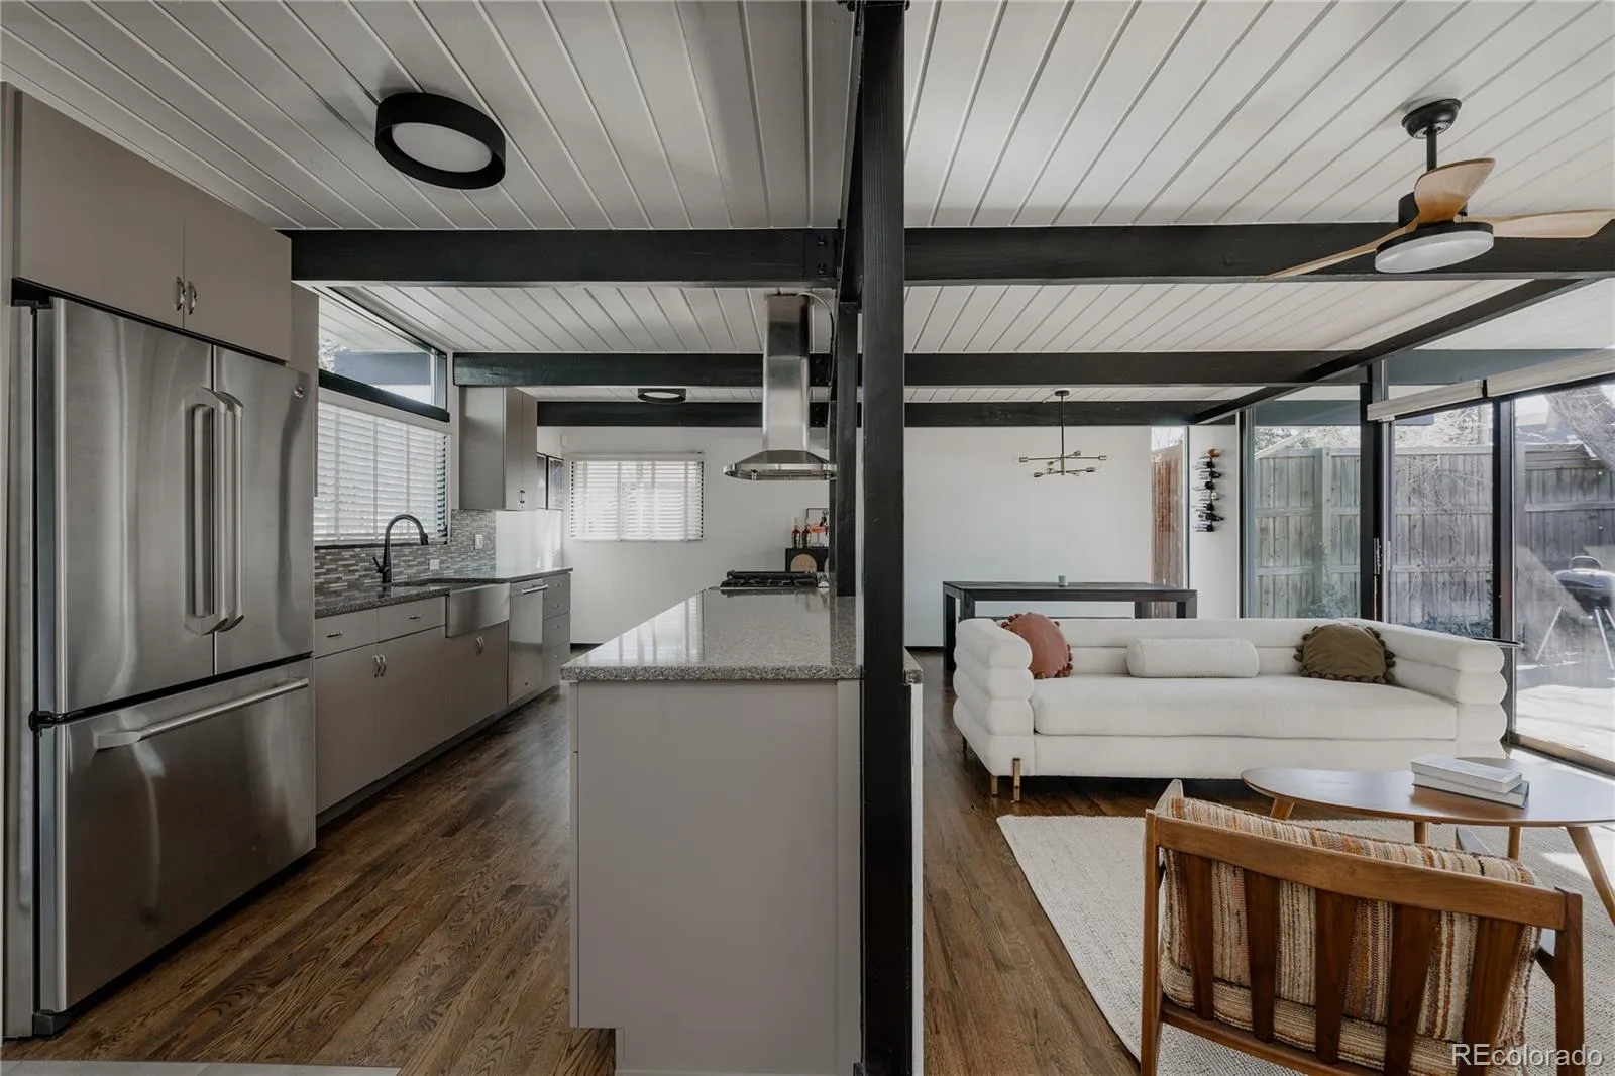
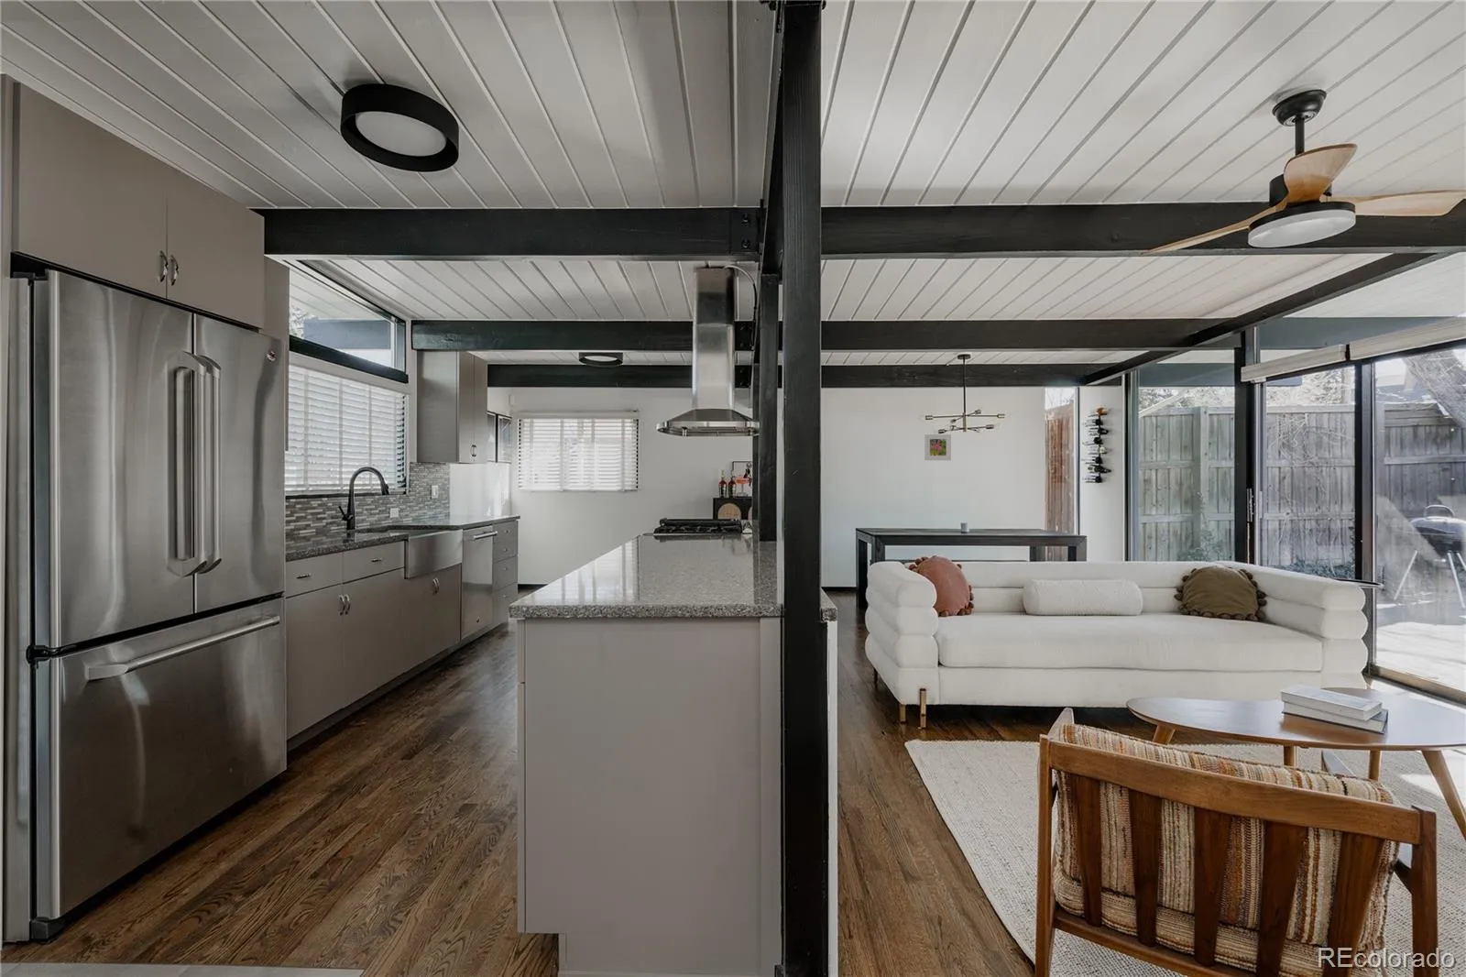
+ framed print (937, 447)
